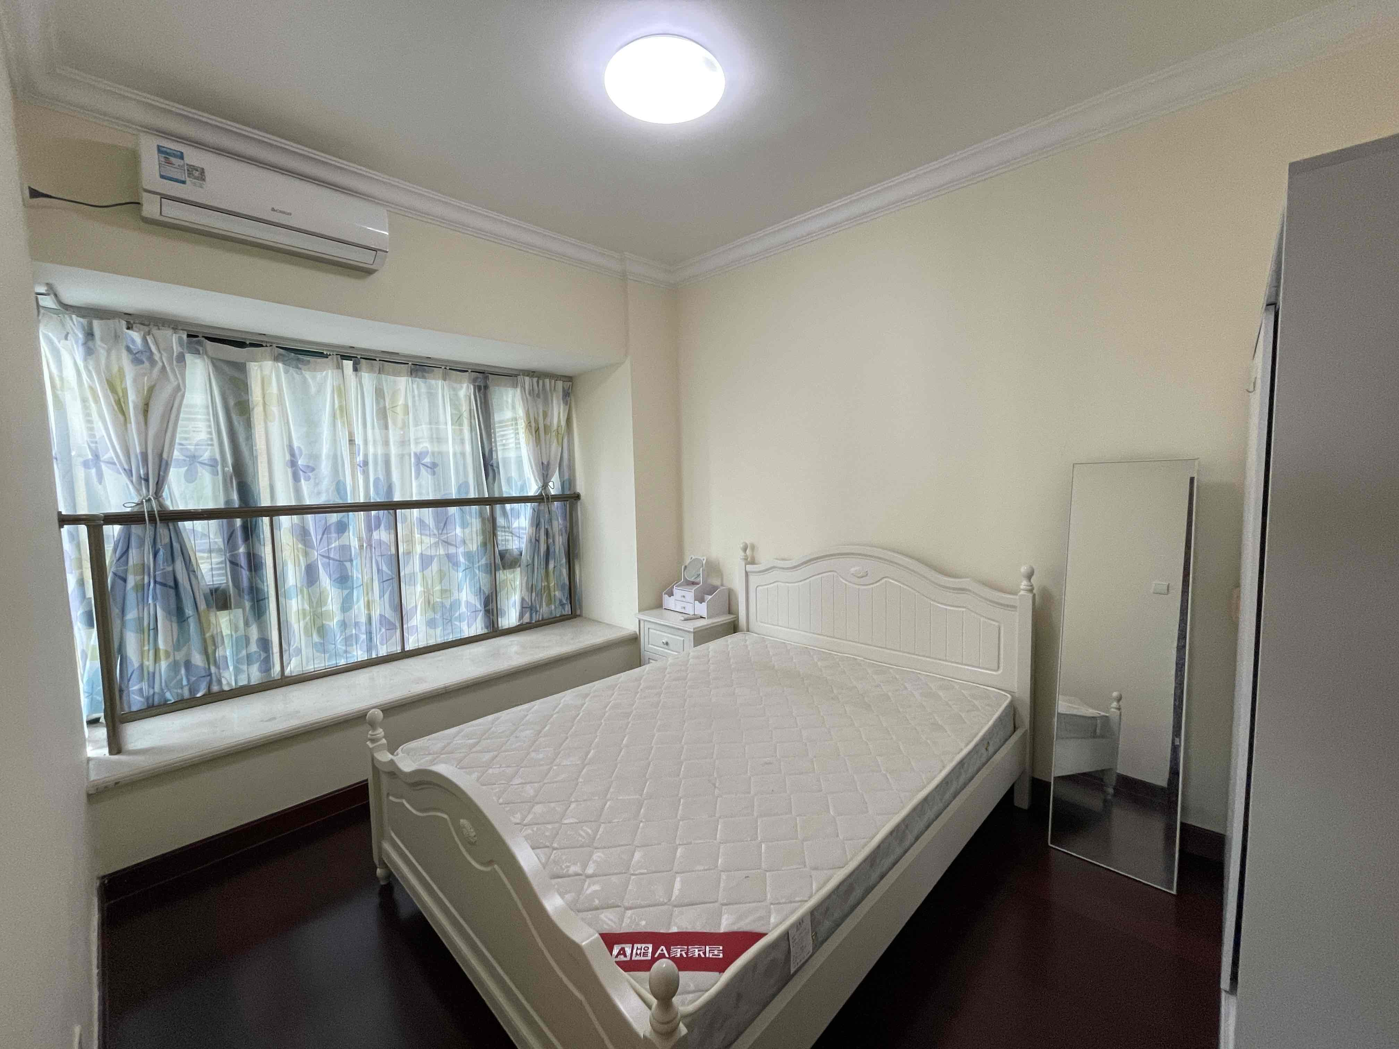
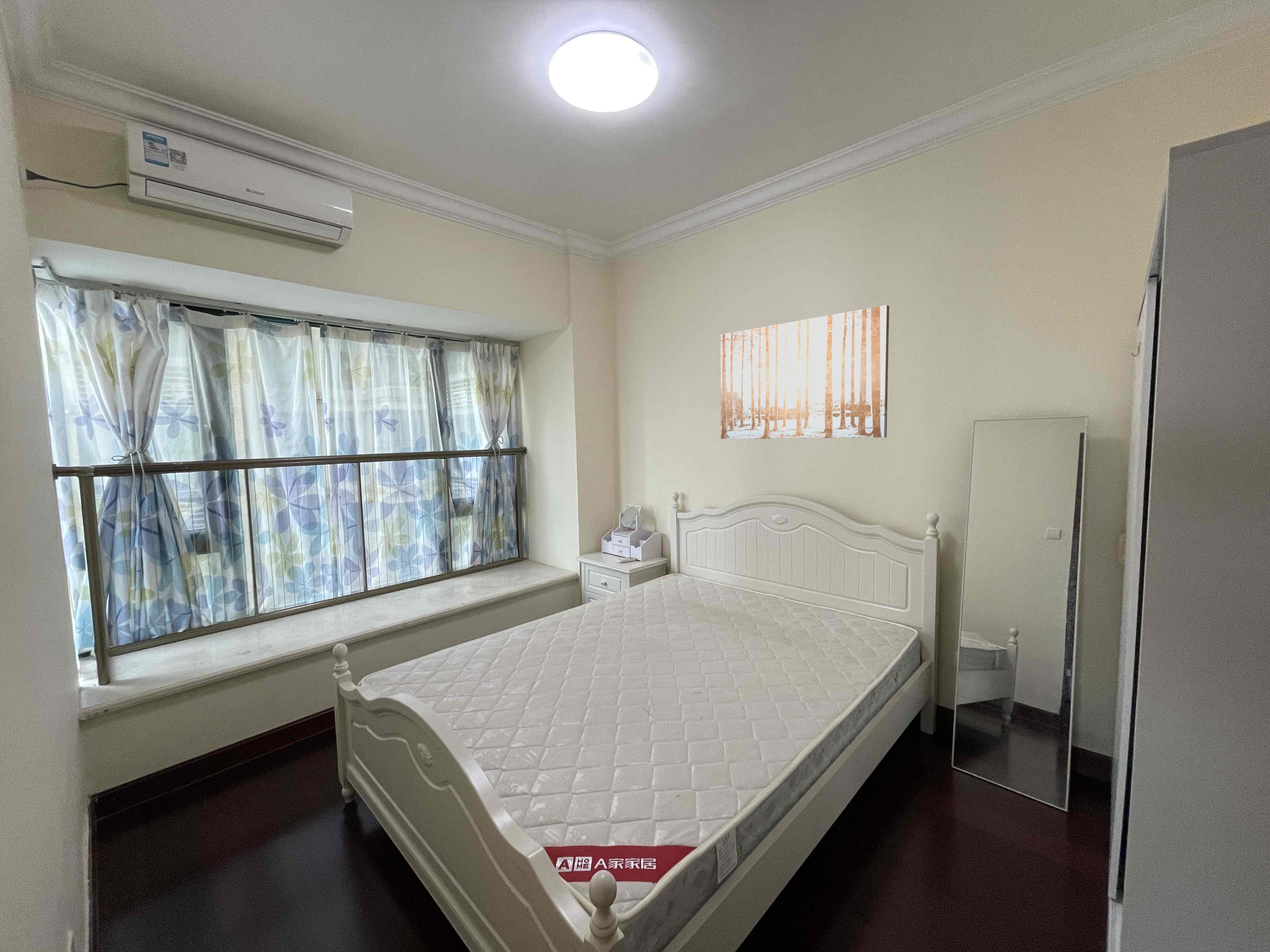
+ wall art (795, 380)
